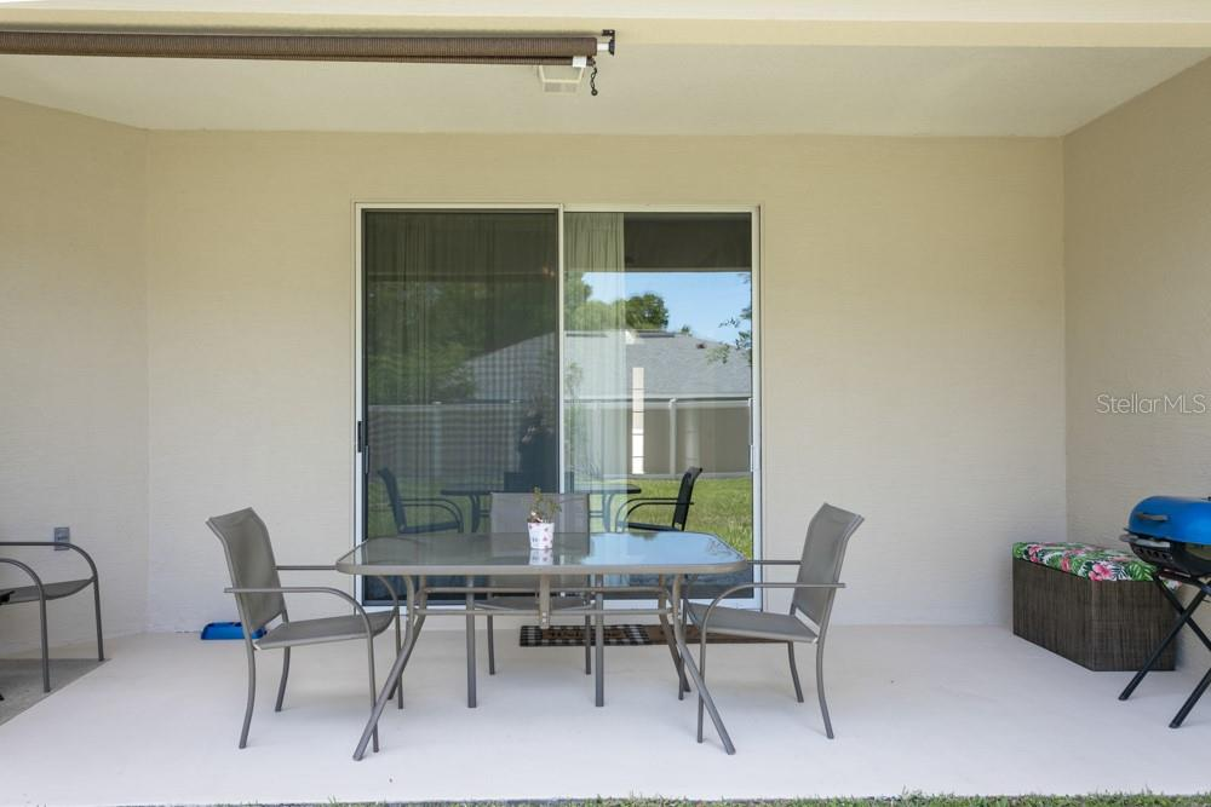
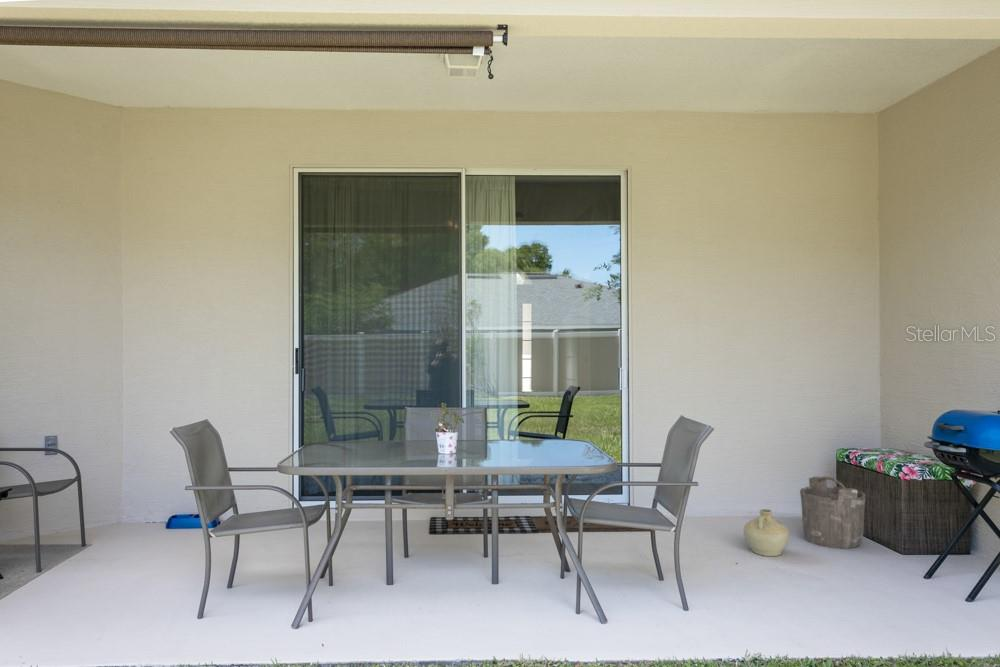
+ ceramic jug (766, 531)
+ bucket (832, 509)
